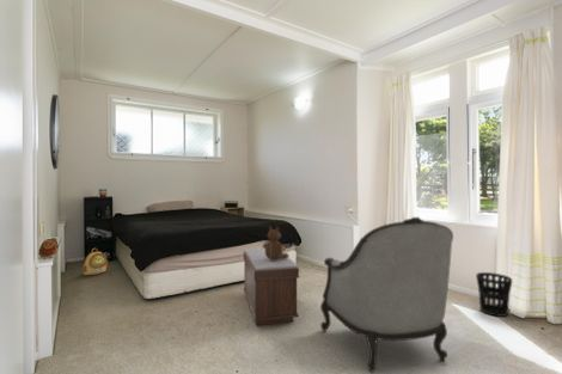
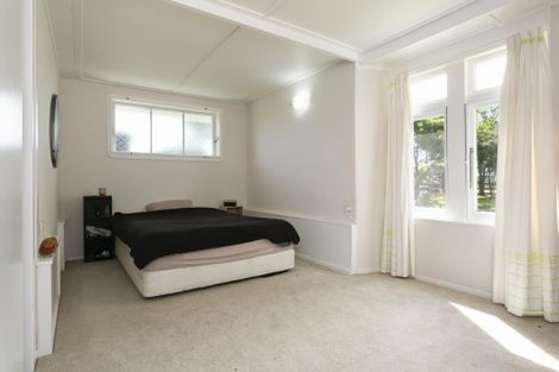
- backpack (94, 260)
- bench (268, 281)
- wastebasket (493, 294)
- armchair (384, 277)
- teddy bear (276, 241)
